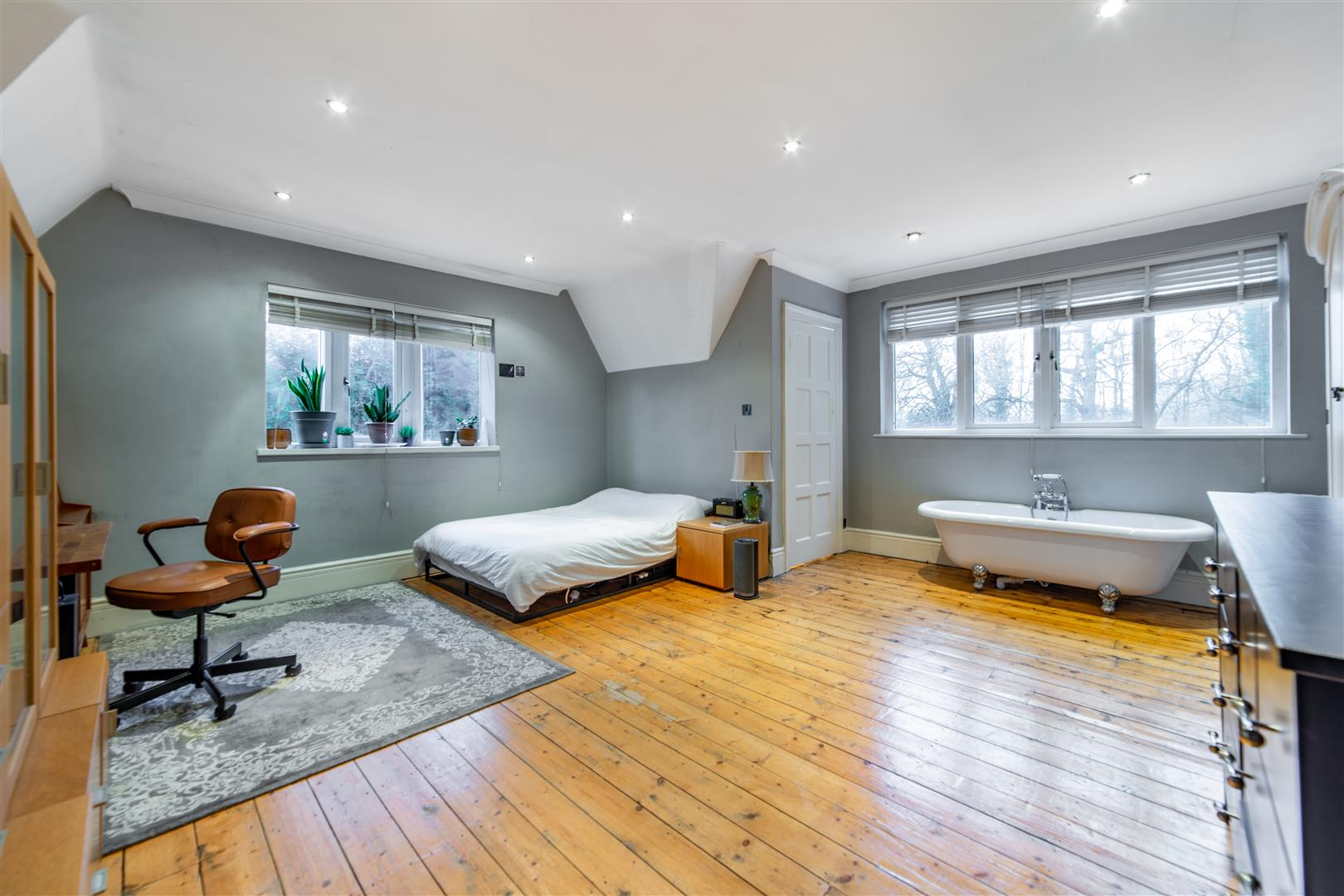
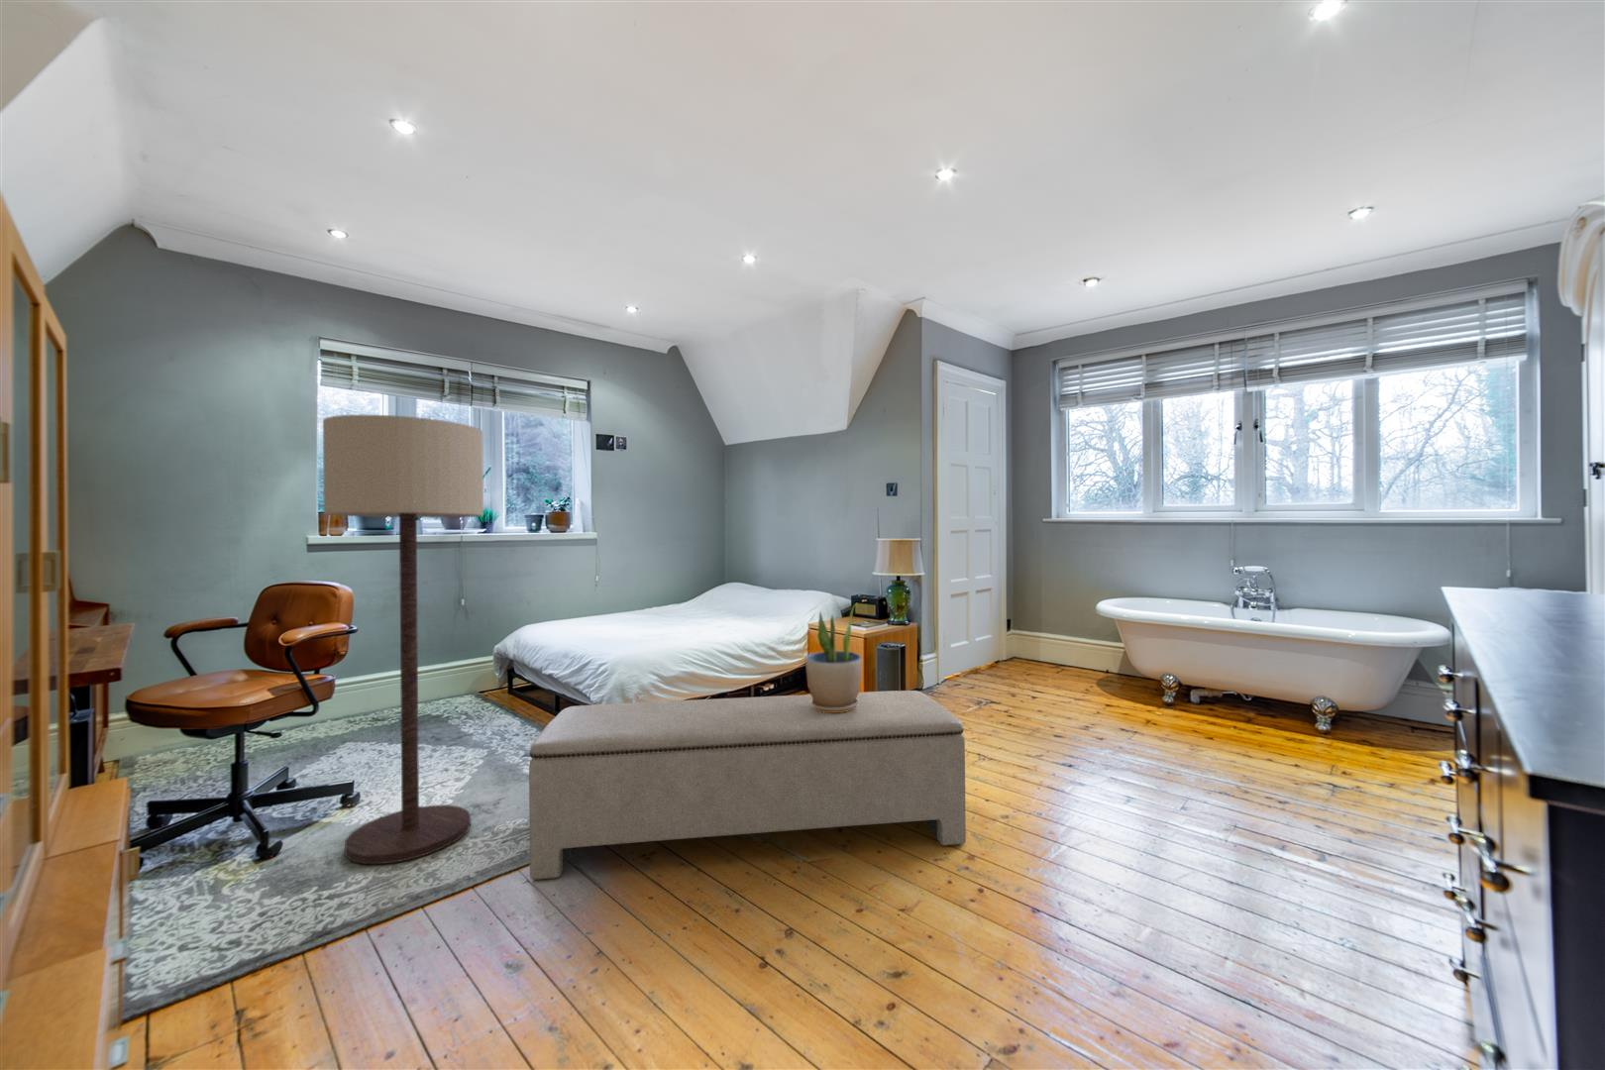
+ bench (754, 770)
+ potted plant (834, 654)
+ floor lamp (408, 631)
